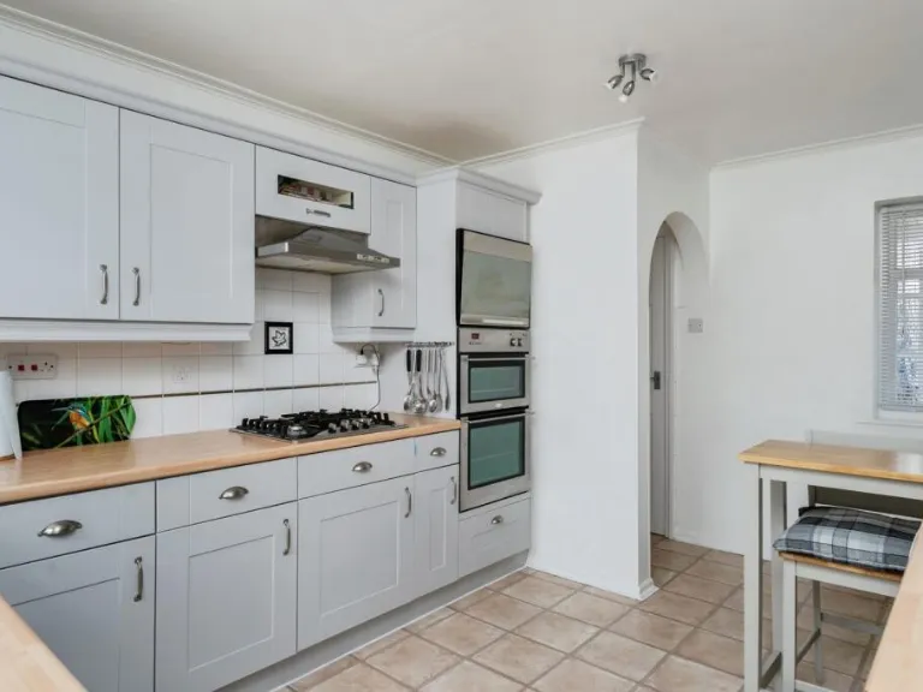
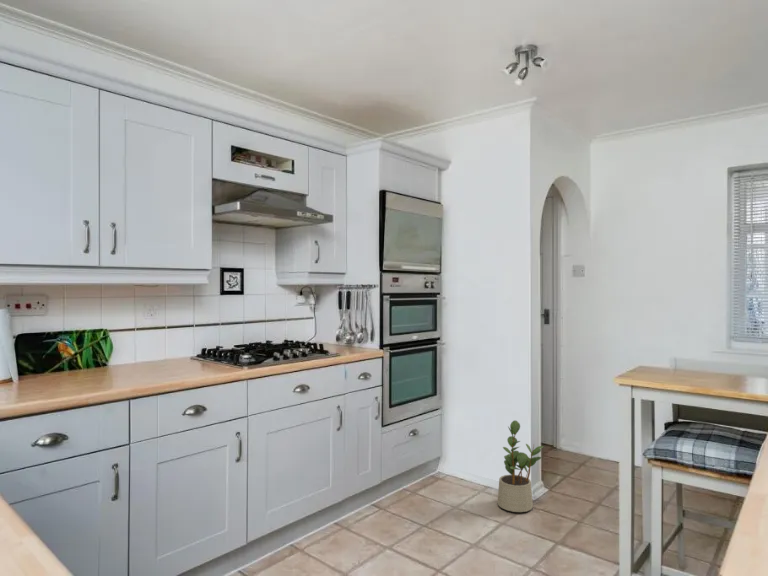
+ potted plant (519, 462)
